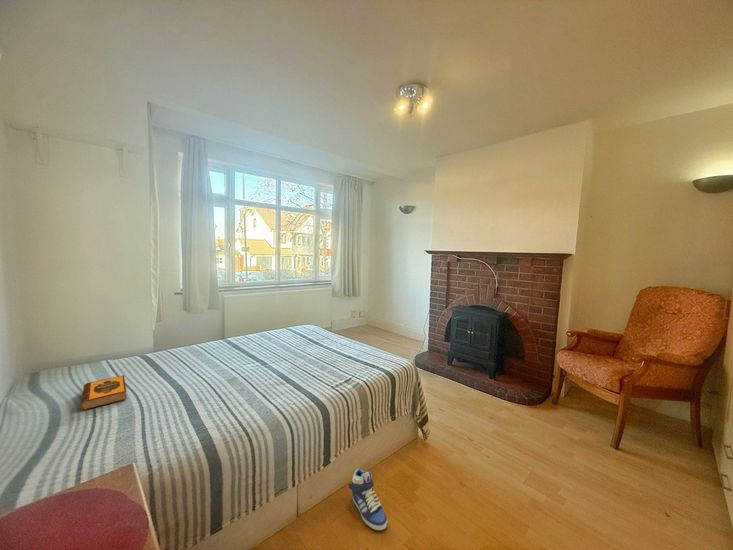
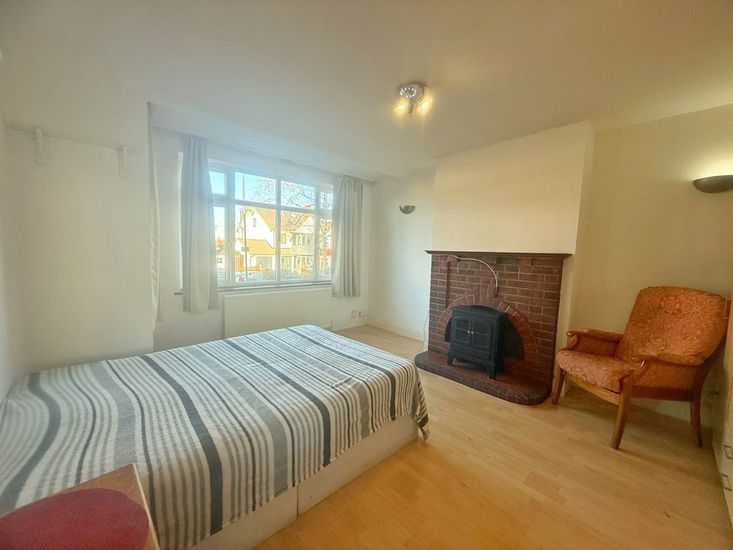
- sneaker (368, 494)
- hardback book (104, 391)
